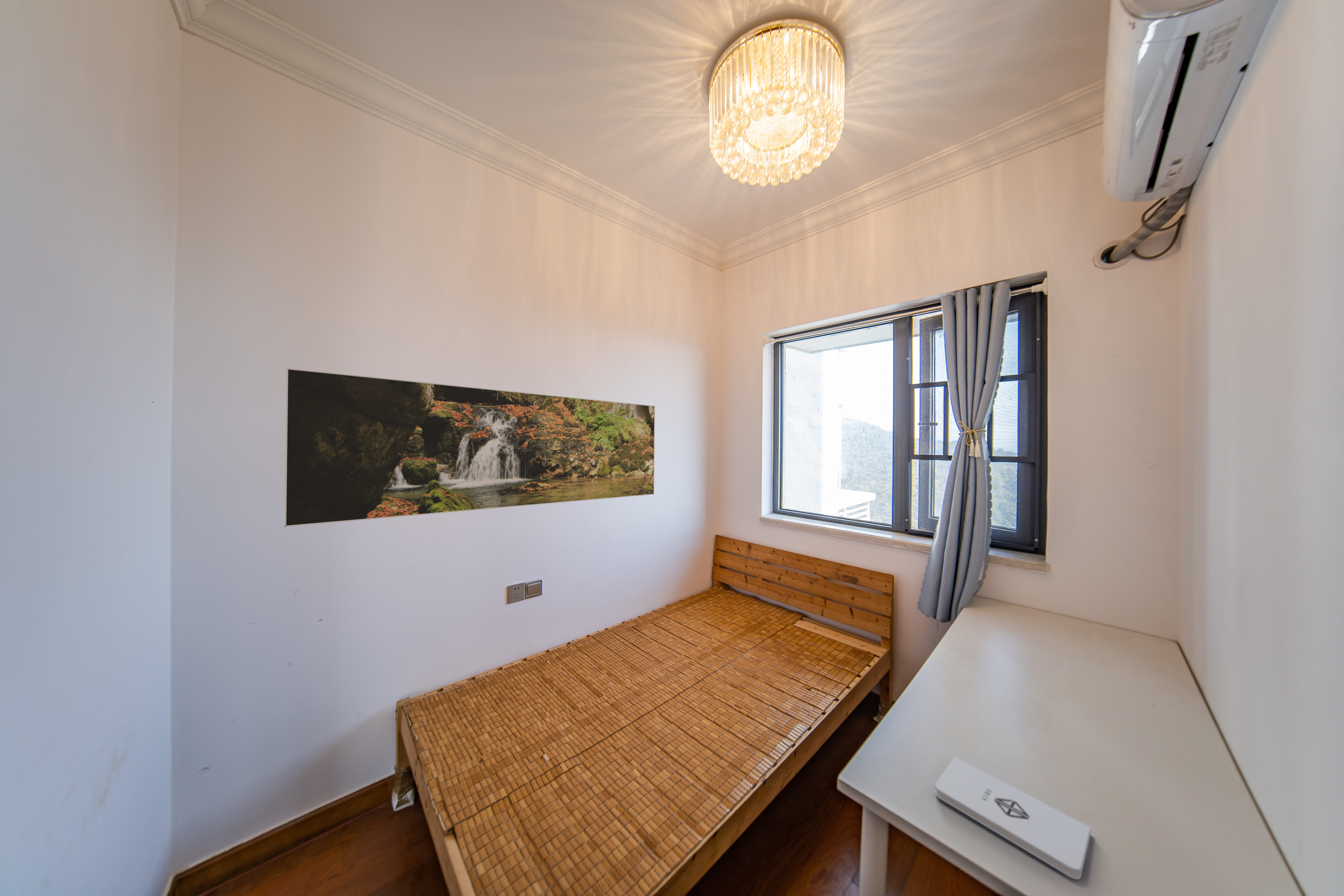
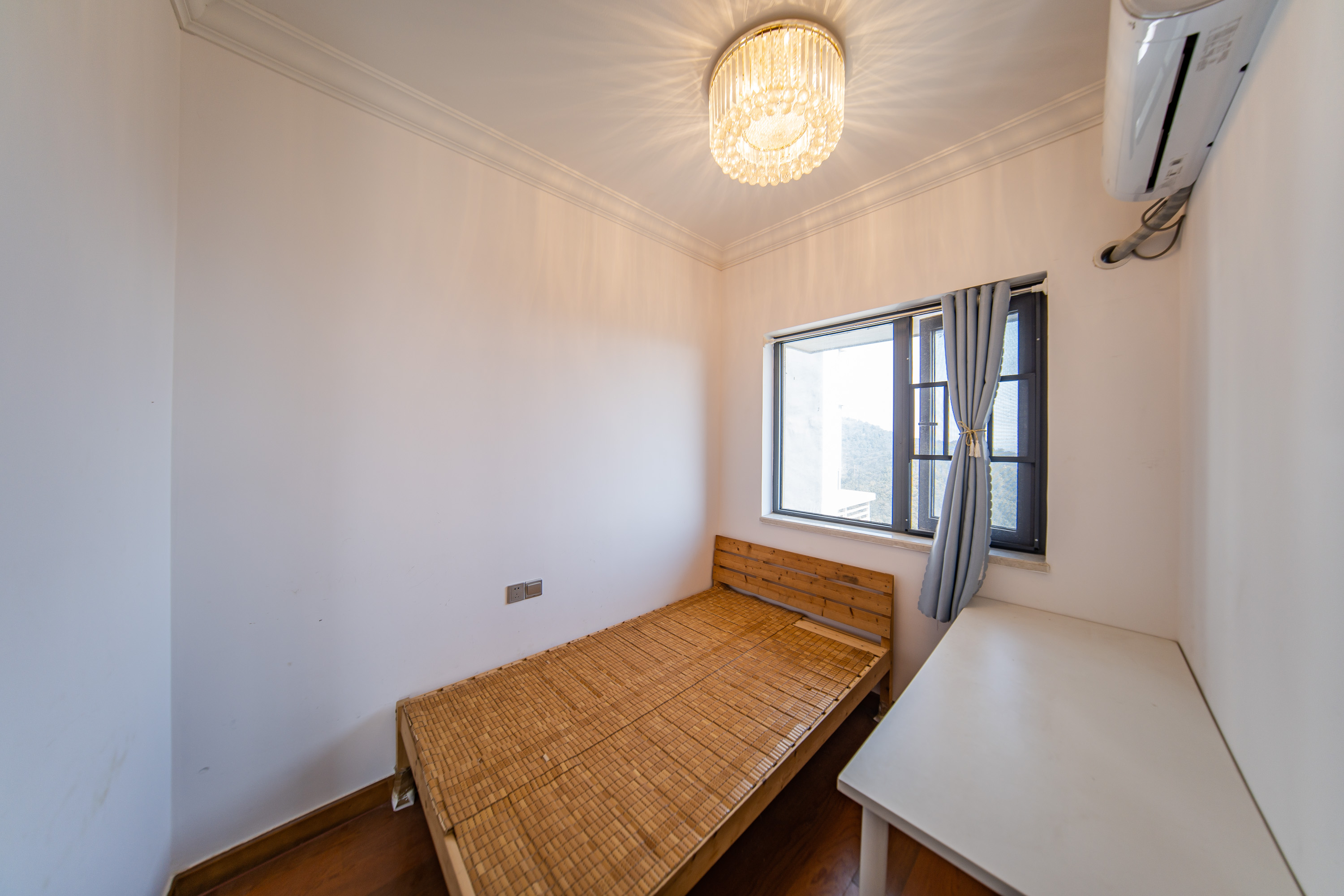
- notepad (1007, 810)
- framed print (521, 449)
